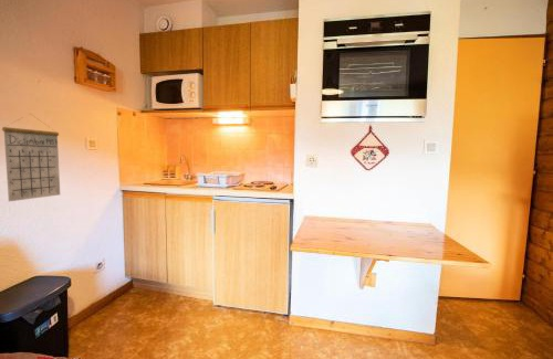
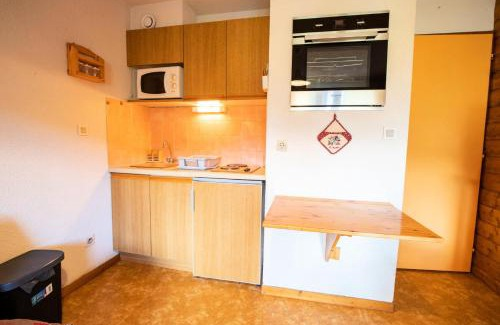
- calendar (33, 156)
